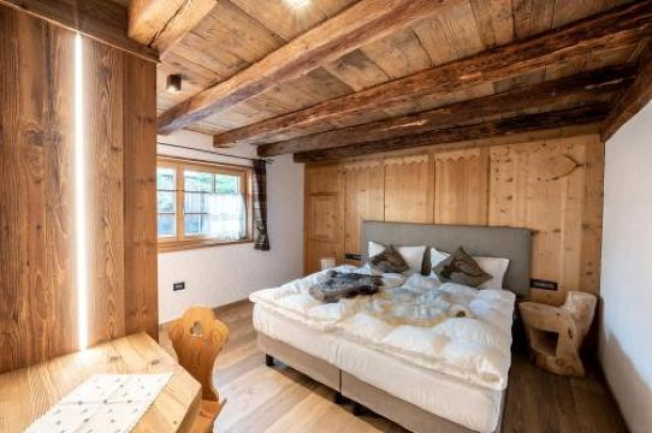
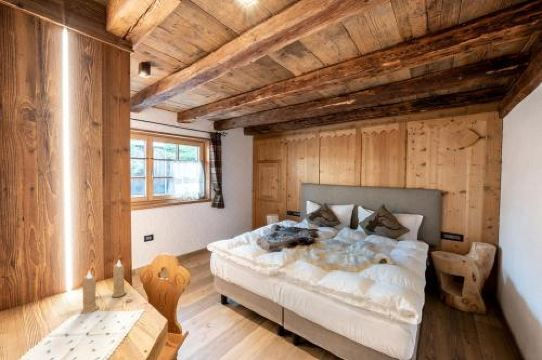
+ candle (114, 282)
